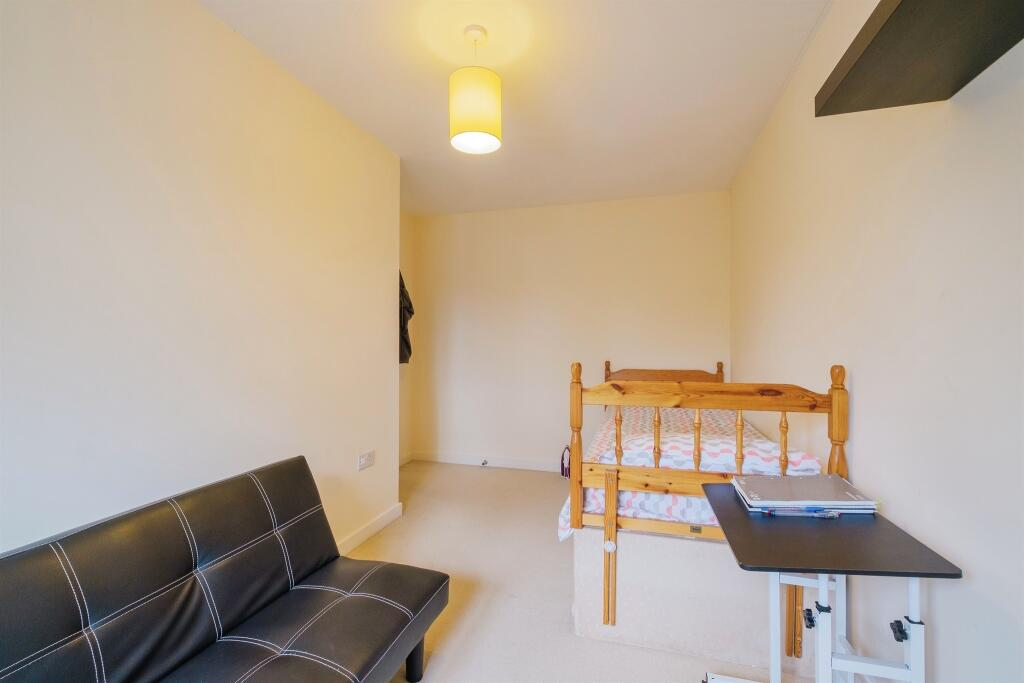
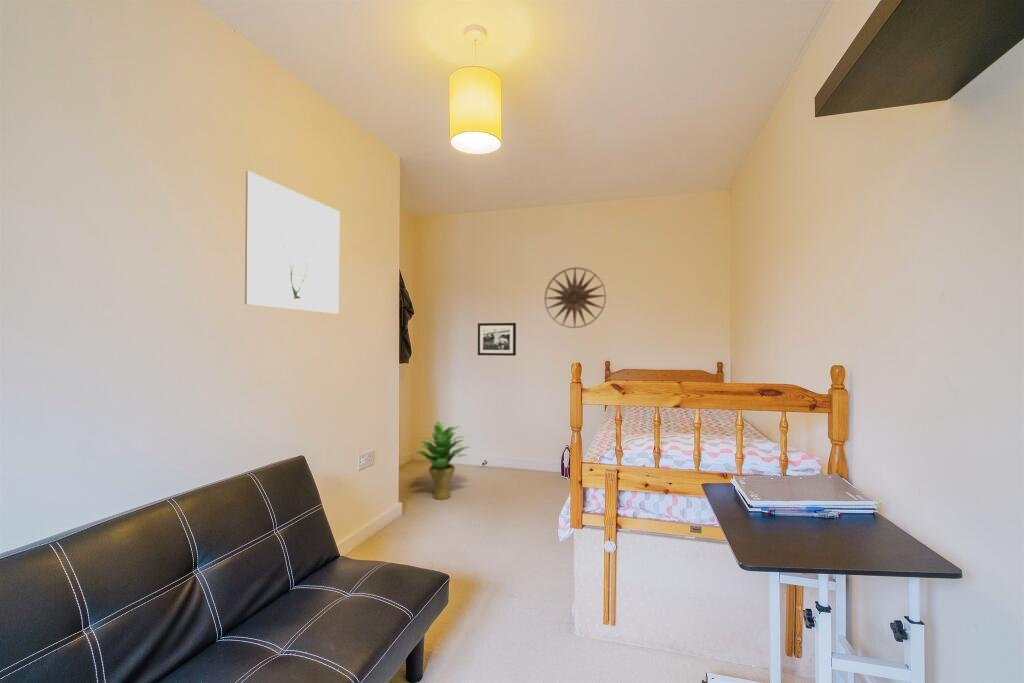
+ picture frame (496, 339)
+ potted plant (442, 459)
+ wall art (574, 297)
+ wall art (298, 251)
